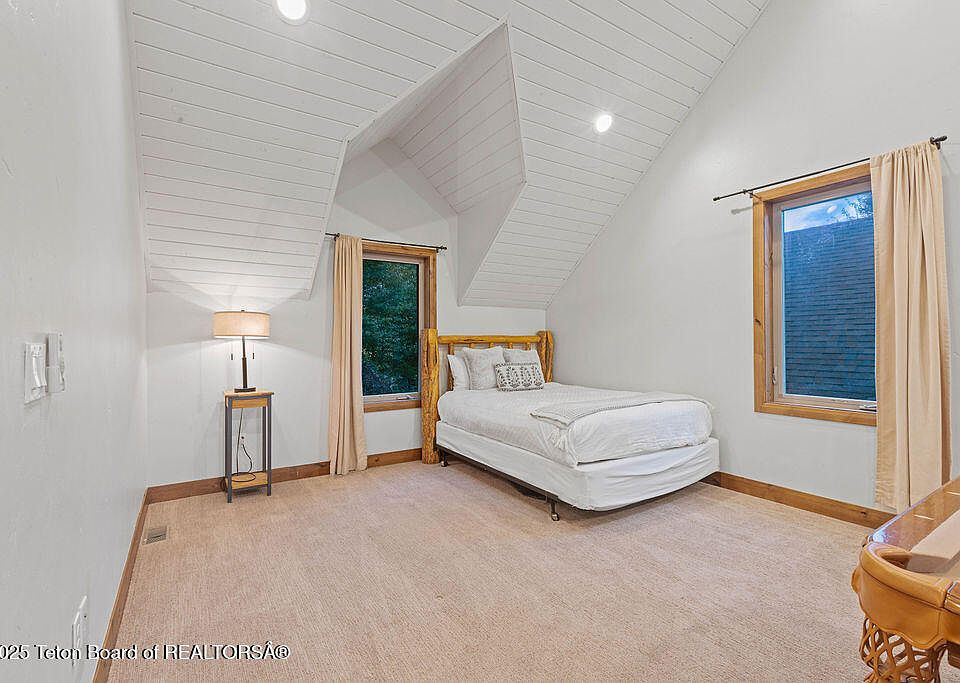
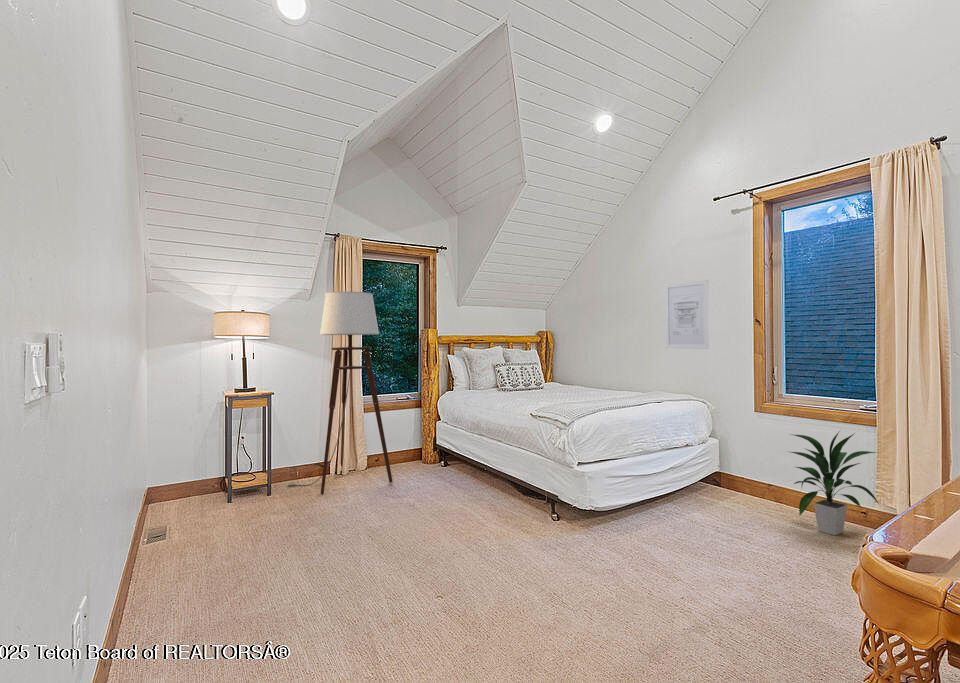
+ floor lamp (336, 389)
+ indoor plant (826, 479)
+ wall art (686, 315)
